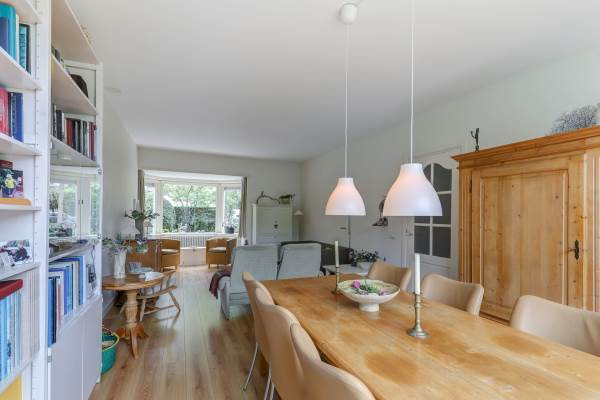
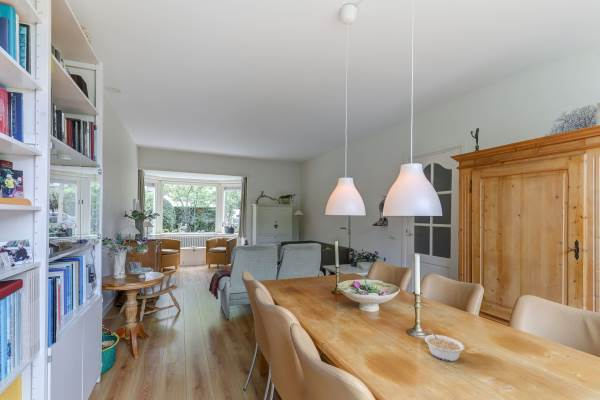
+ legume (442, 347)
